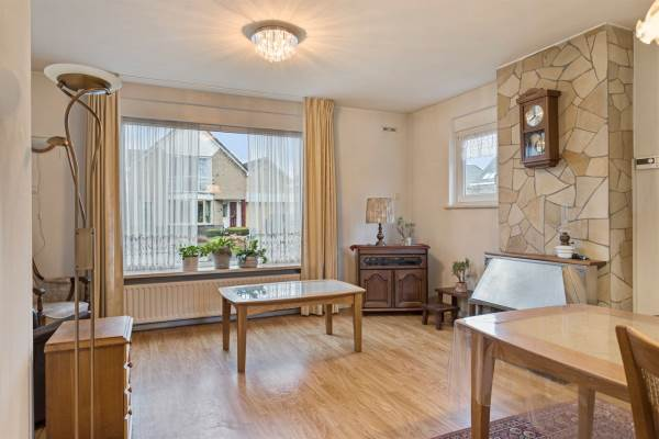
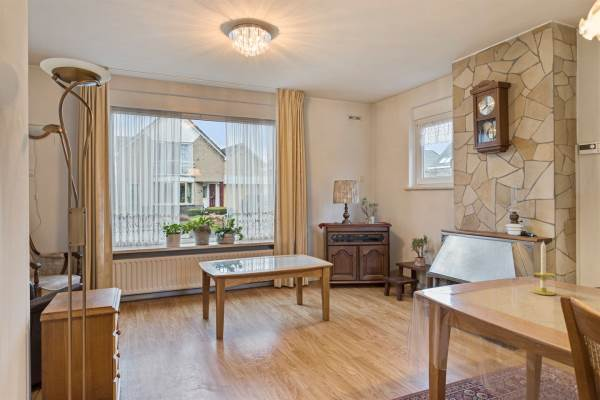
+ candle (543, 266)
